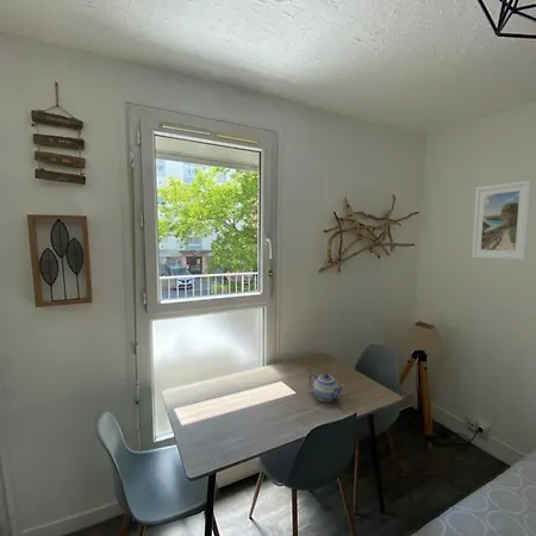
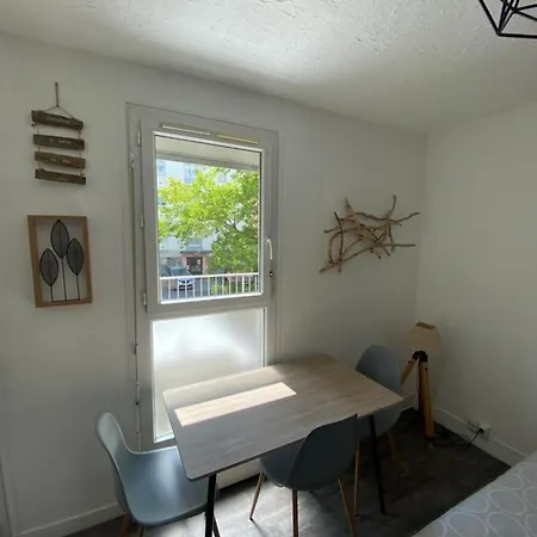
- teapot (325, 385)
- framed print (499, 222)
